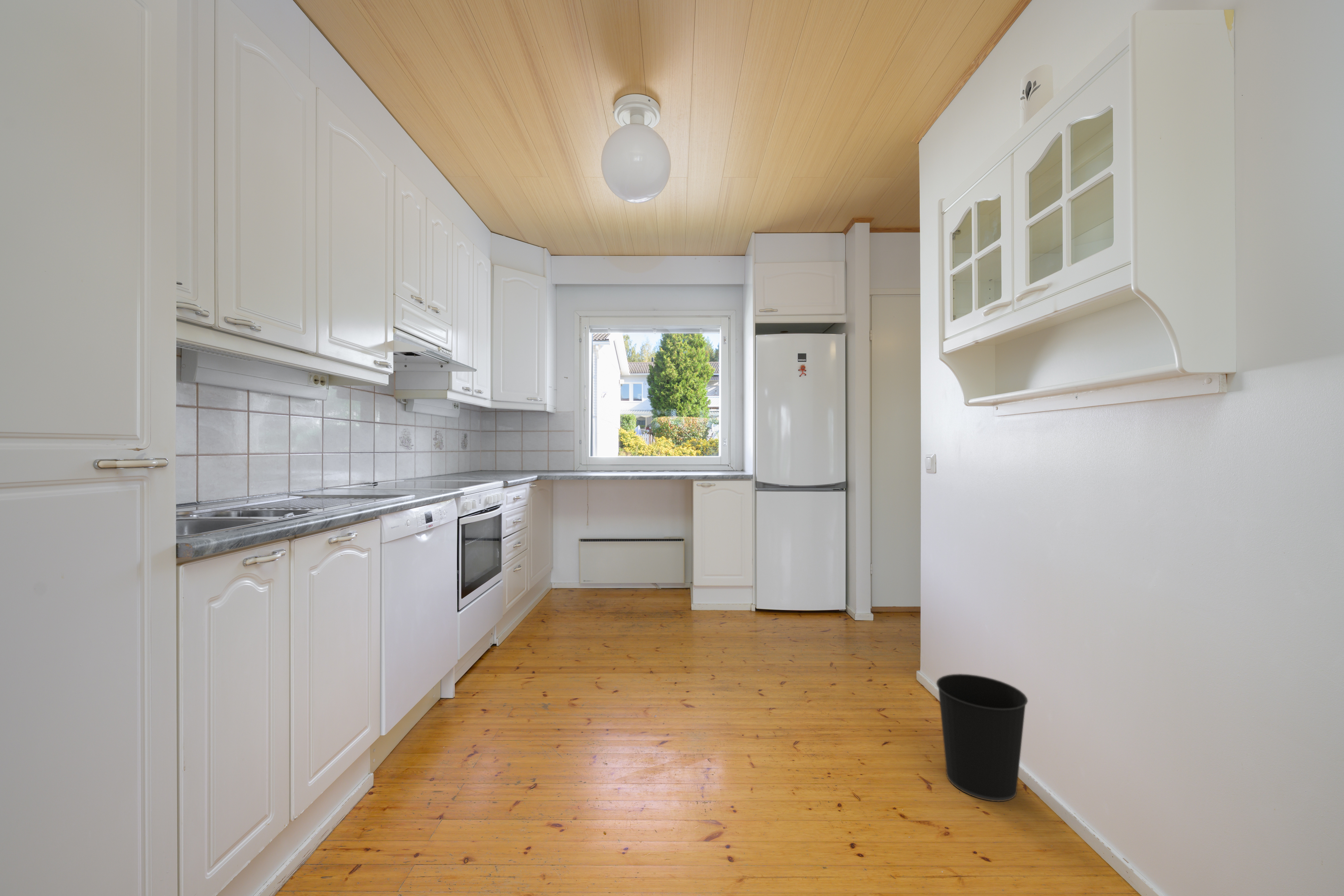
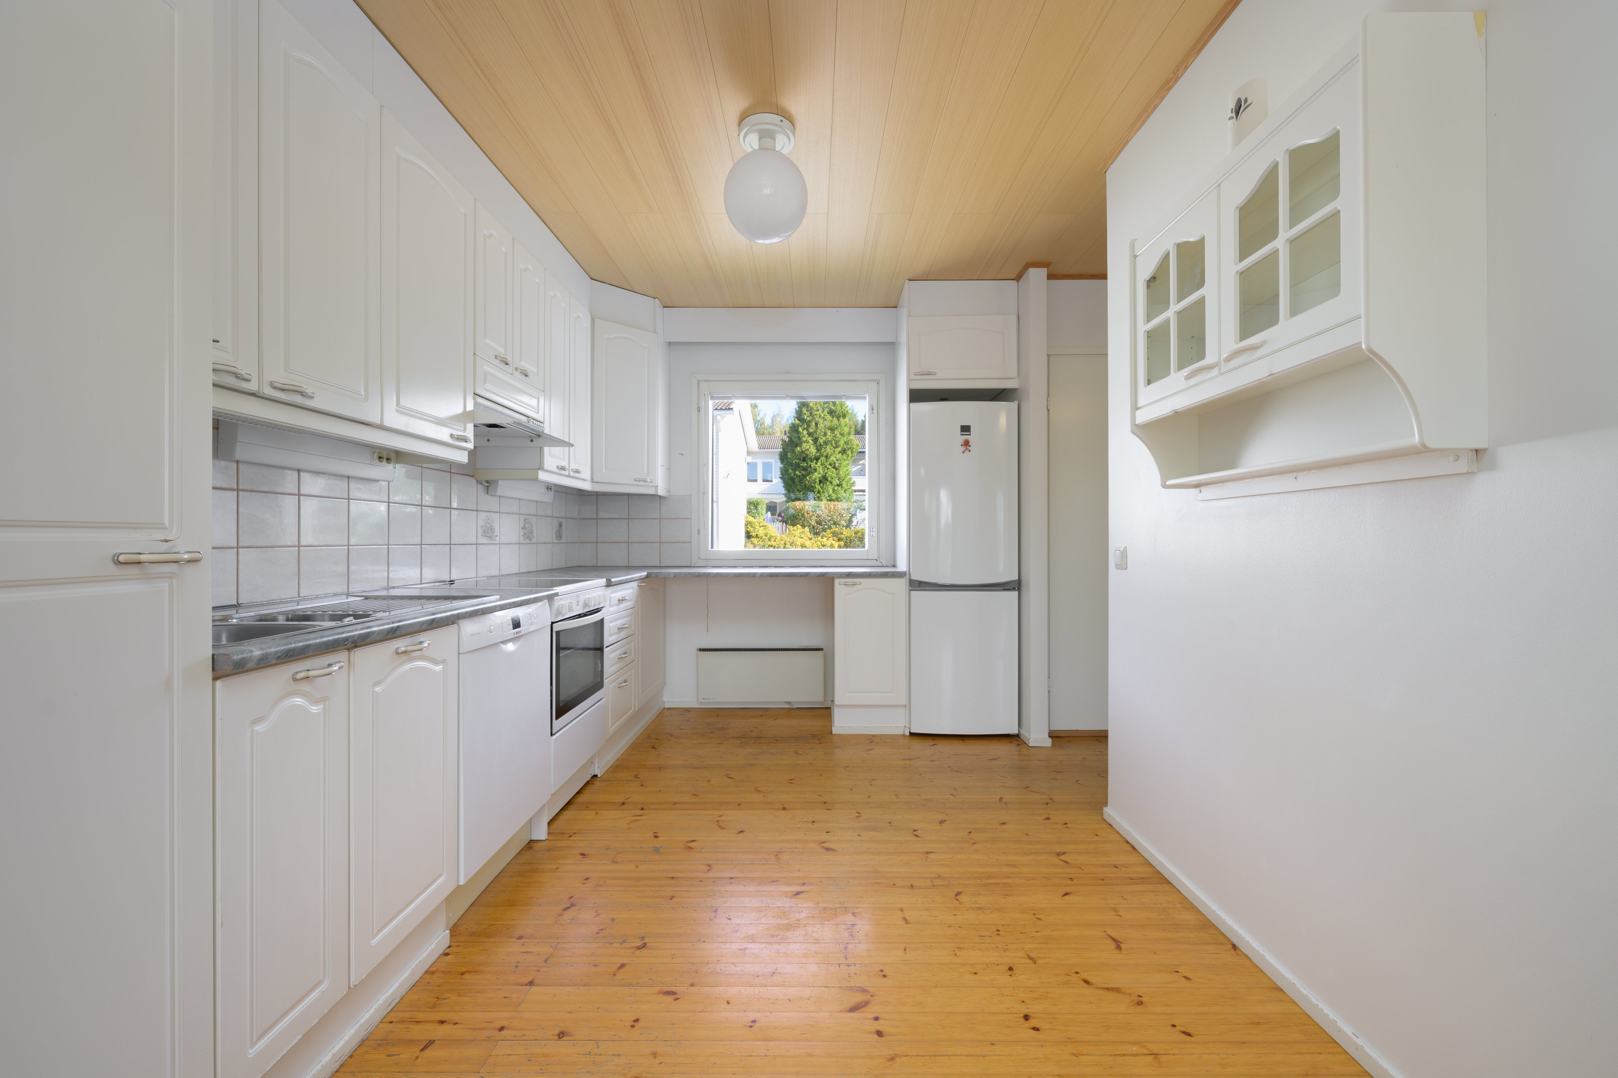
- wastebasket (980, 736)
